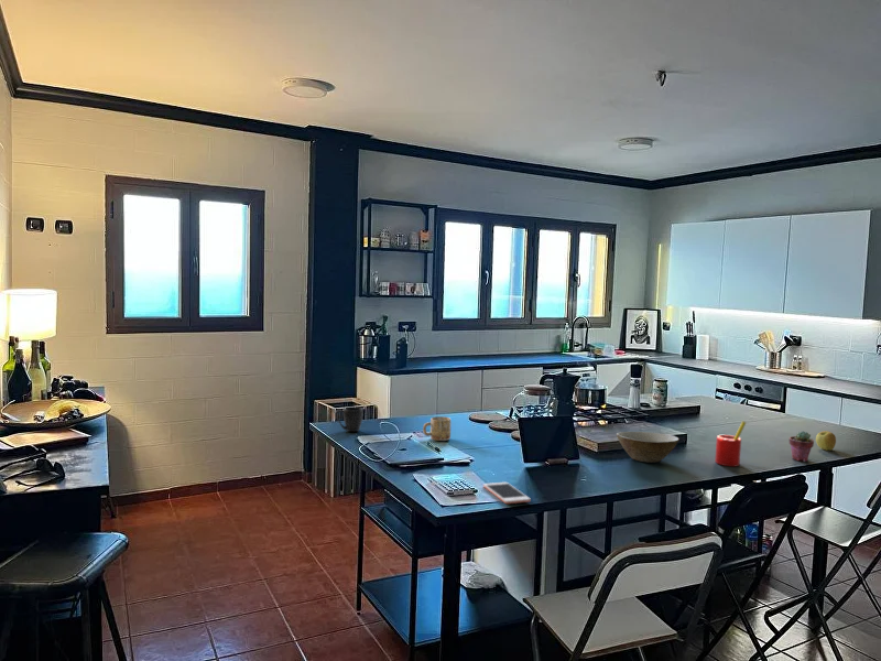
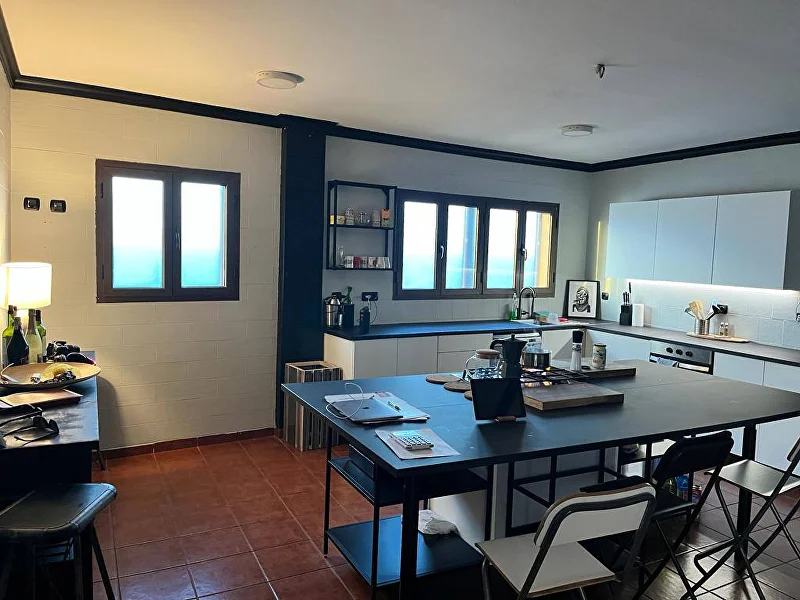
- bowl (646, 446)
- mug (348, 419)
- apple (826, 440)
- mug (436, 429)
- potted succulent (801, 444)
- straw (730, 441)
- cell phone (505, 492)
